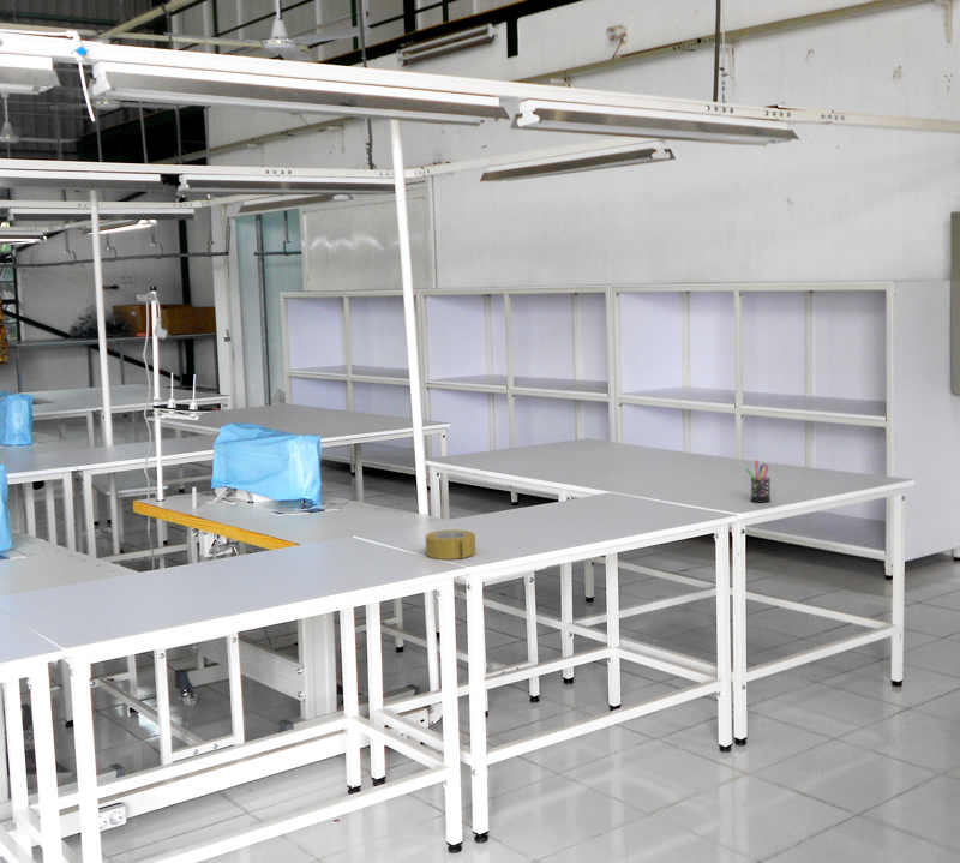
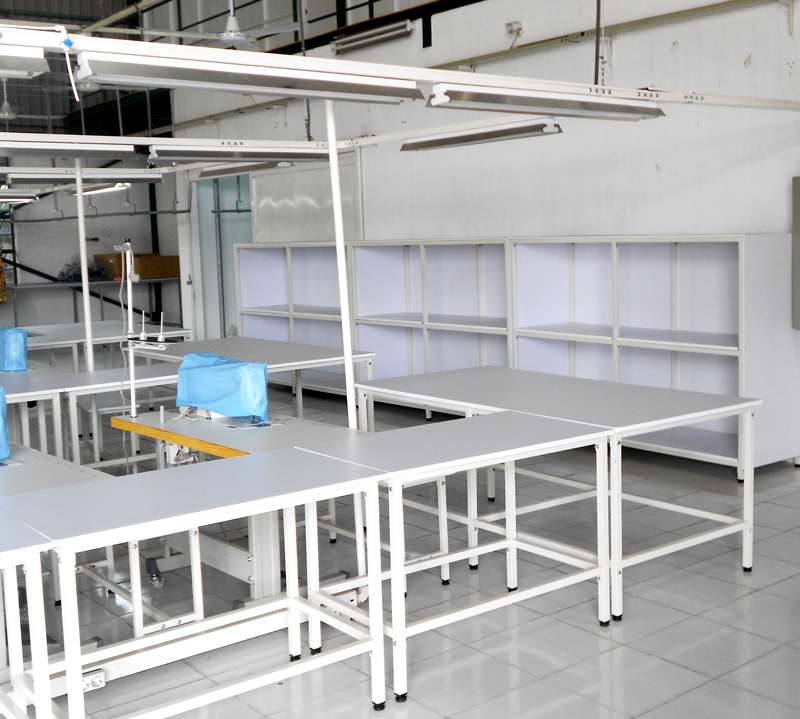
- adhesive tape (451, 544)
- pen holder (757, 480)
